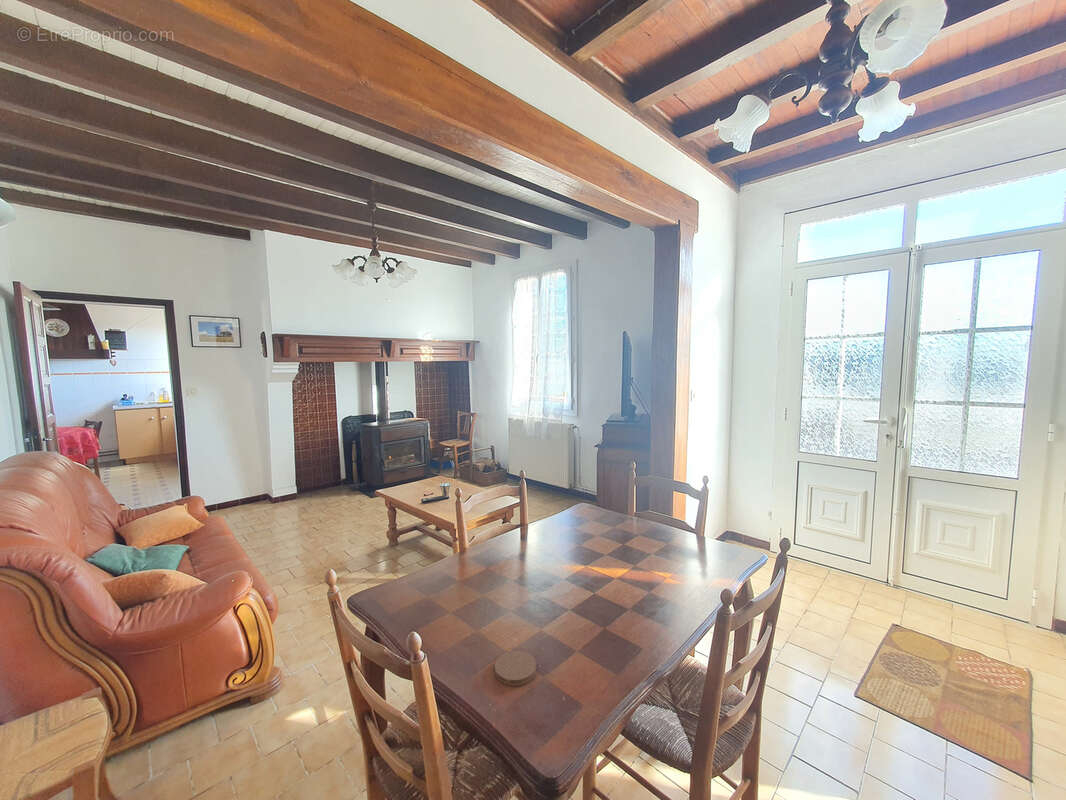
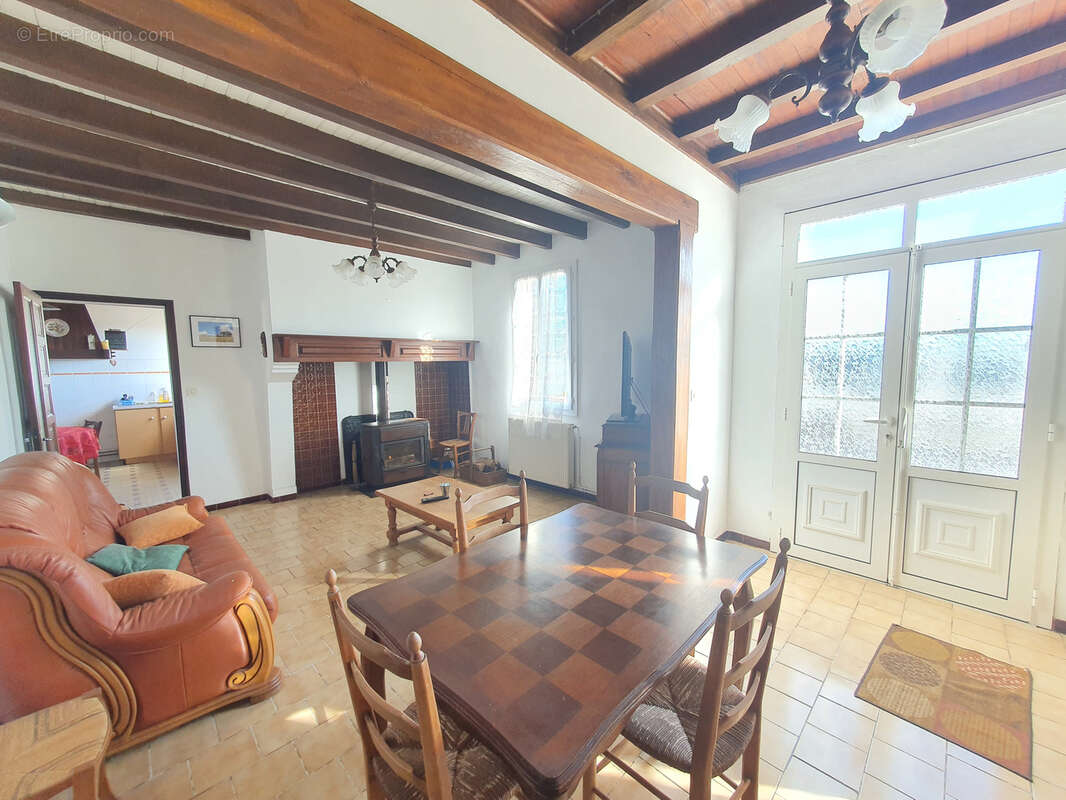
- coaster (515, 667)
